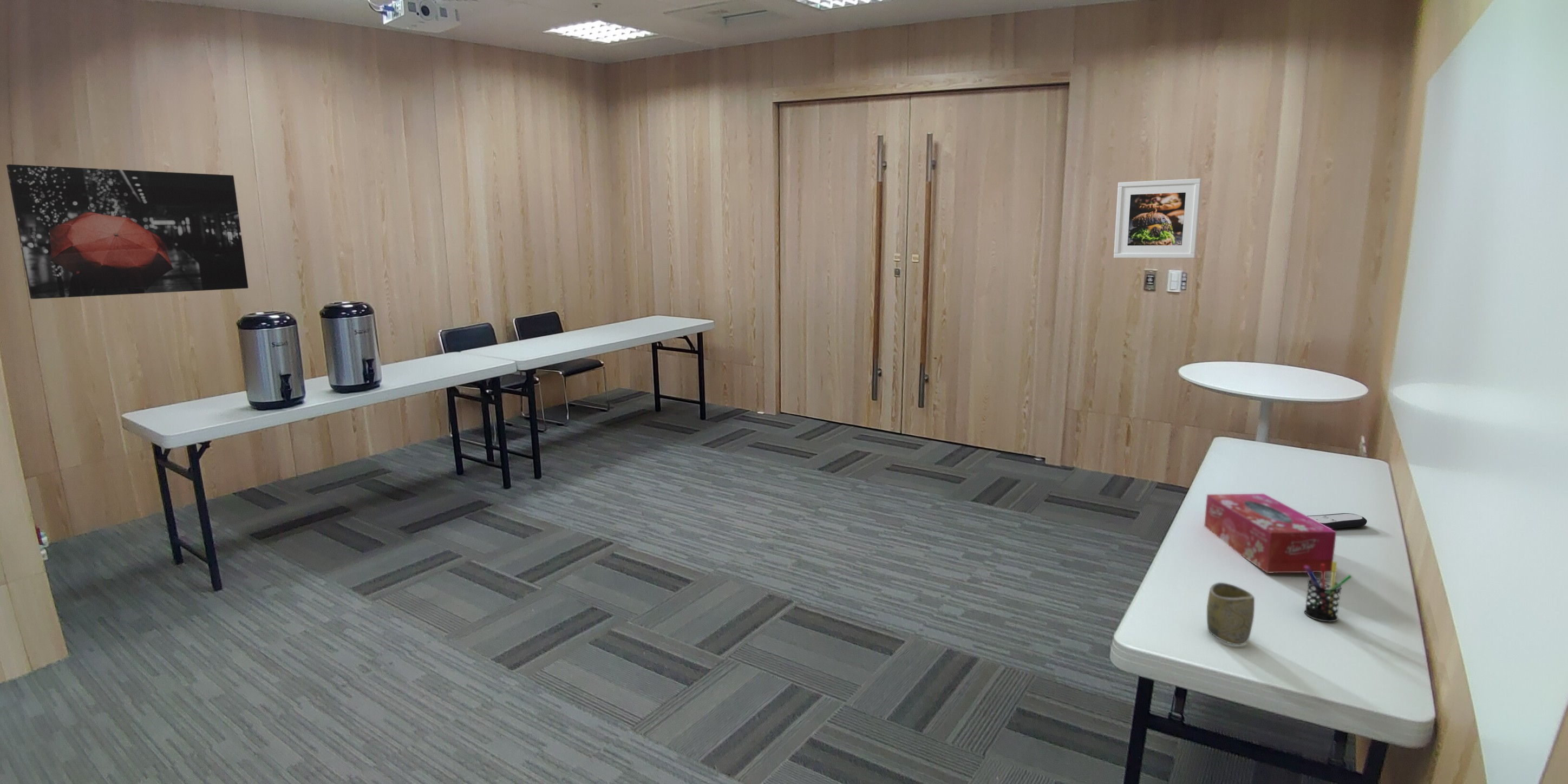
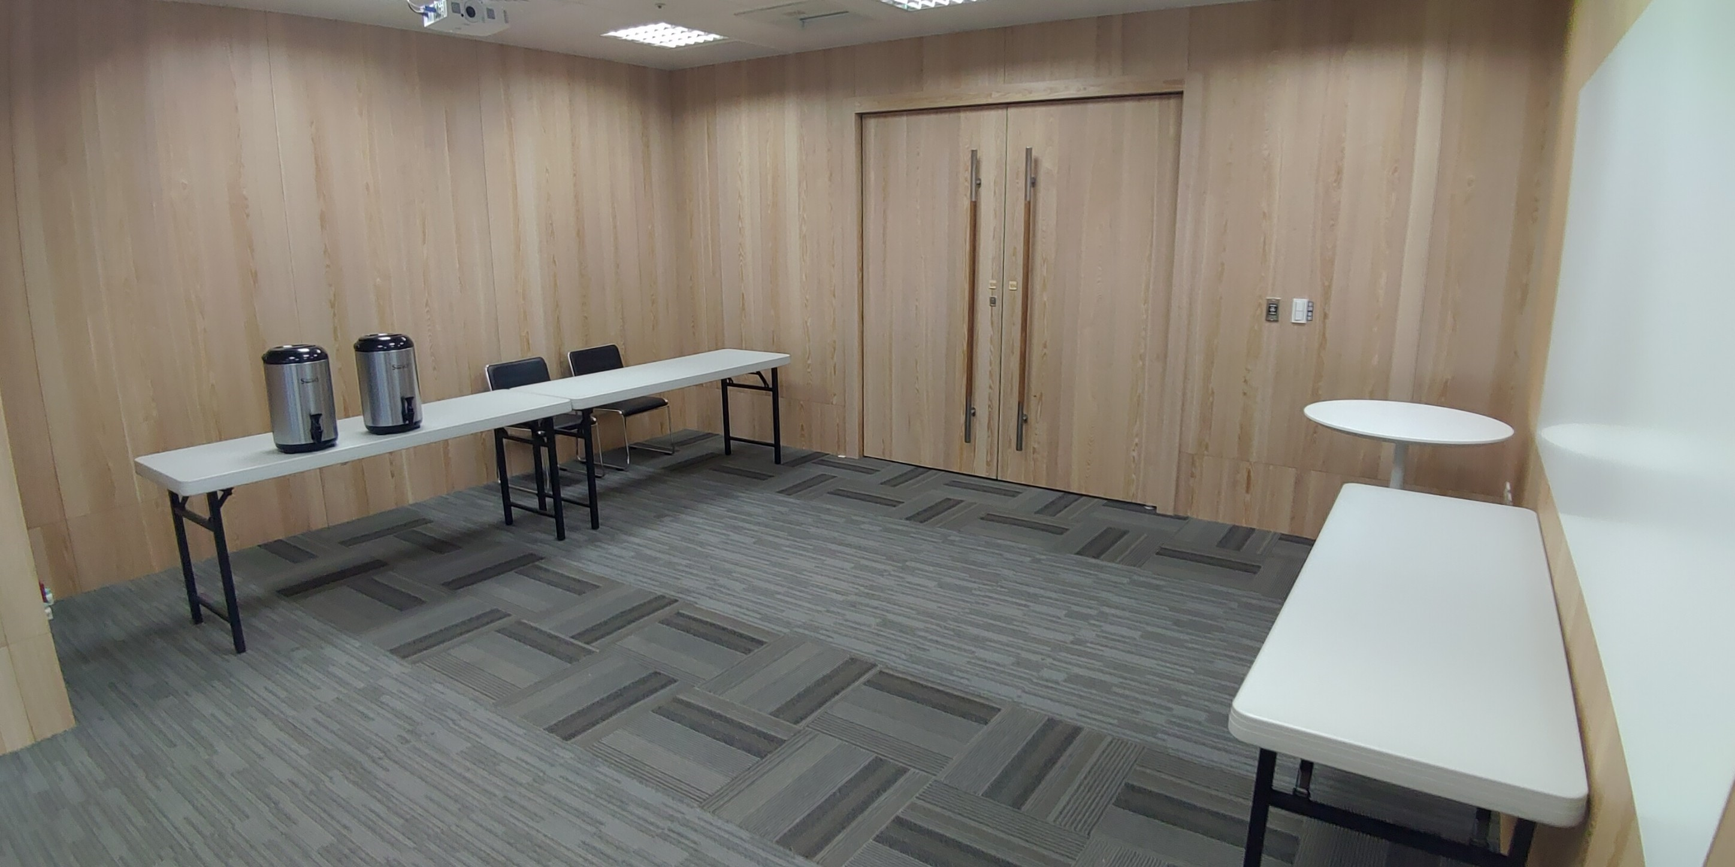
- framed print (1156, 219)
- remote control (1335, 521)
- pen holder (1327, 590)
- wall art (139, 232)
- cup (1230, 613)
- tissue box (1265, 531)
